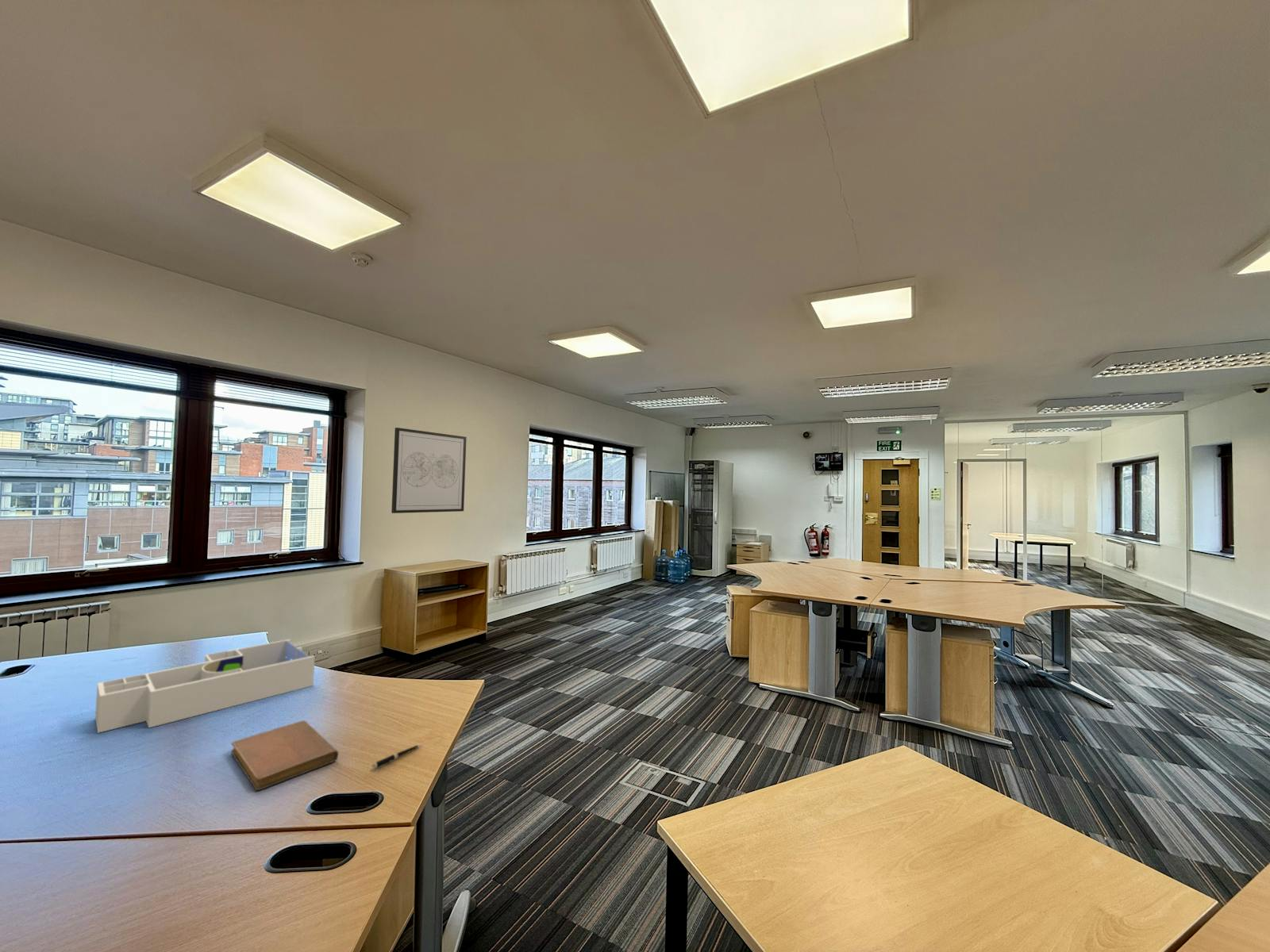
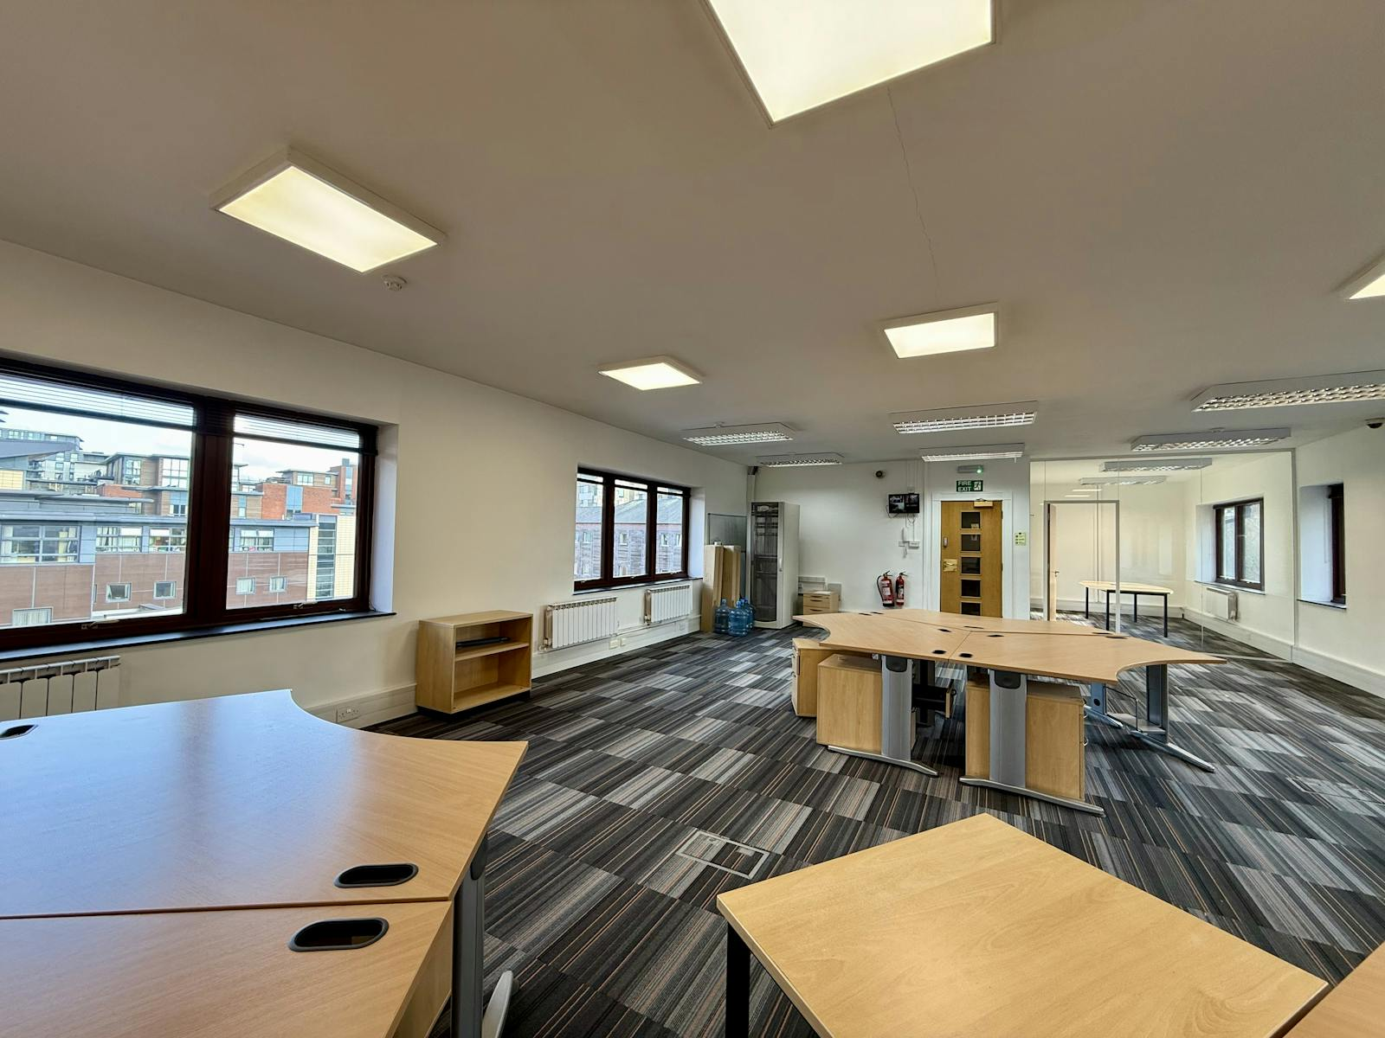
- pen (399, 753)
- desk organizer (211, 681)
- notebook (283, 750)
- wall art (431, 472)
